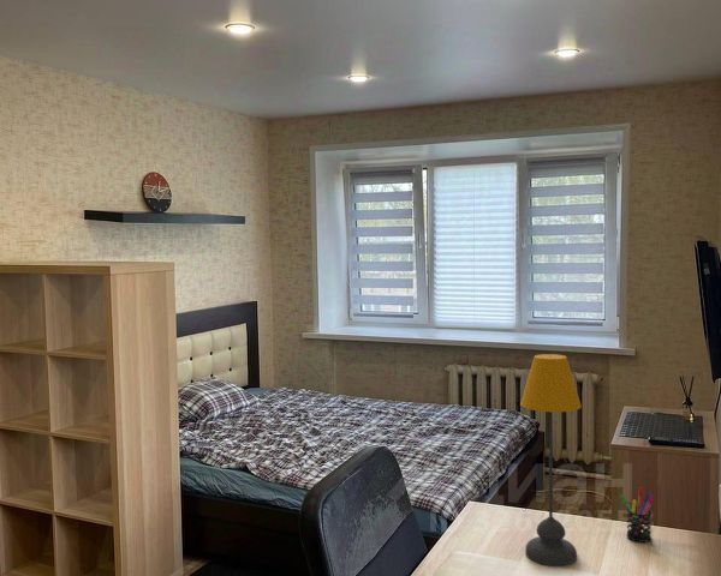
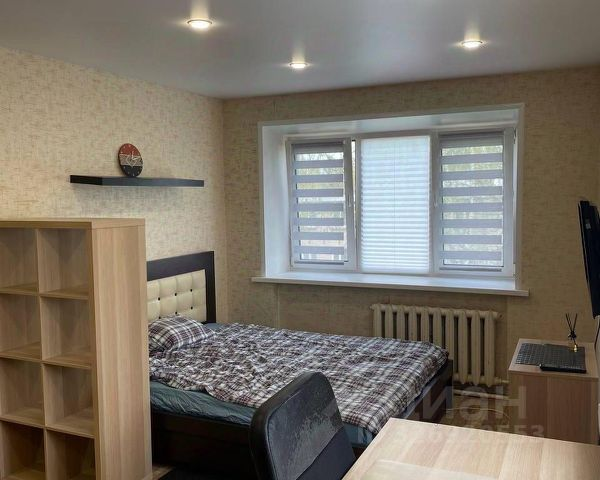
- pen holder (636, 512)
- table lamp (550, 456)
